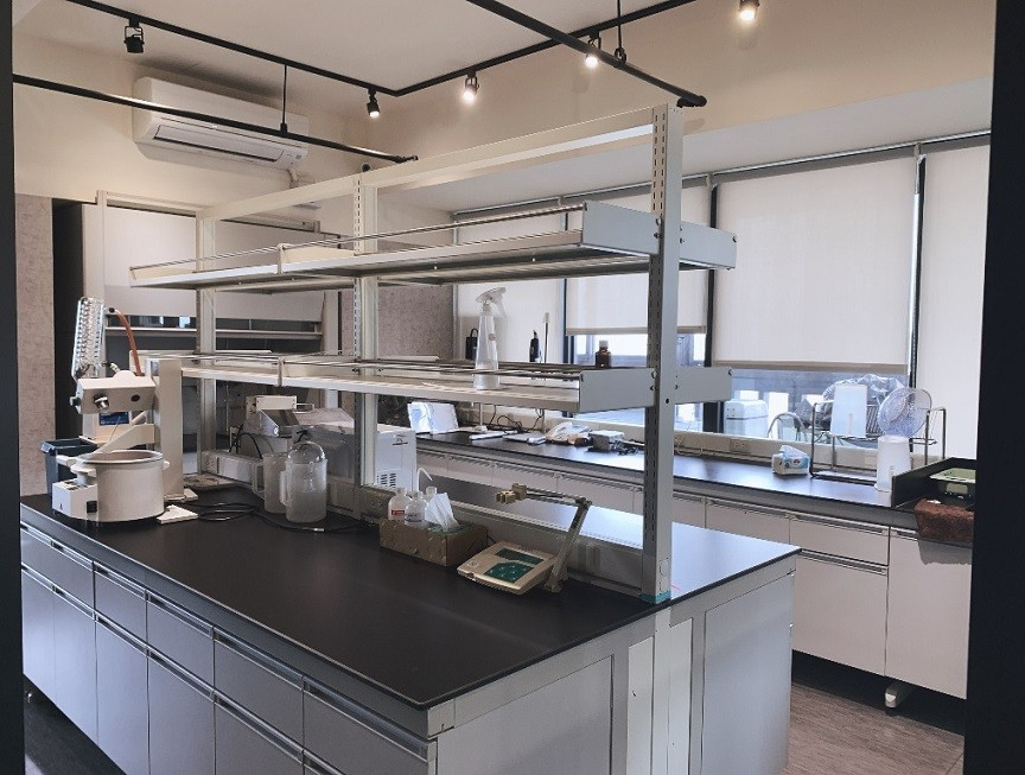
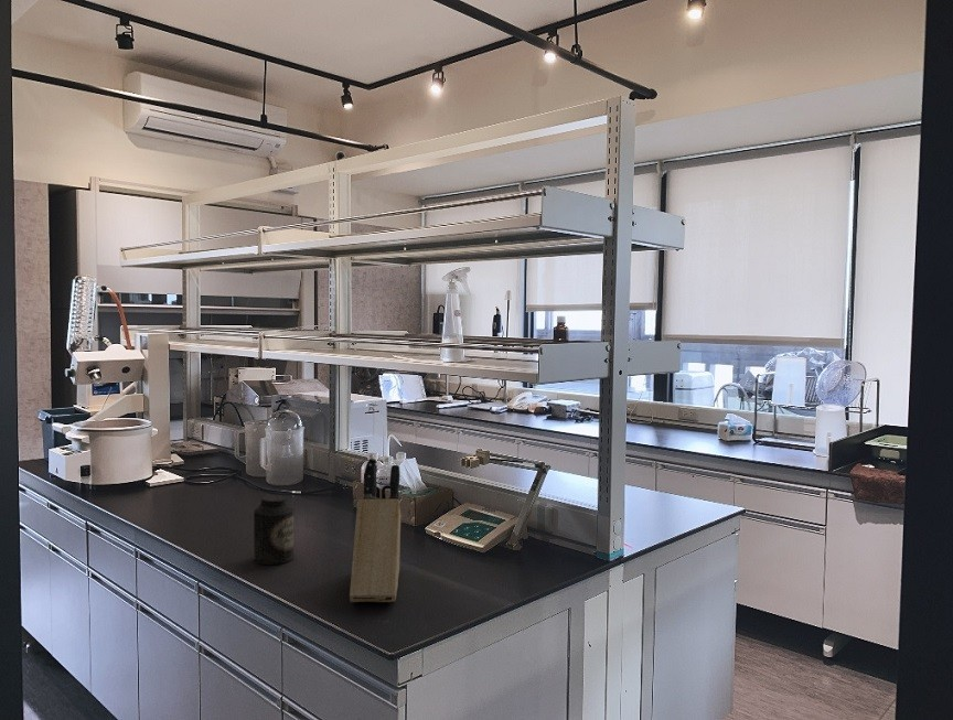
+ canister (274, 527)
+ knife block (377, 523)
